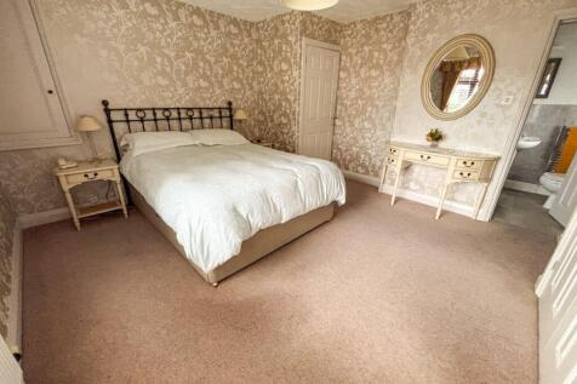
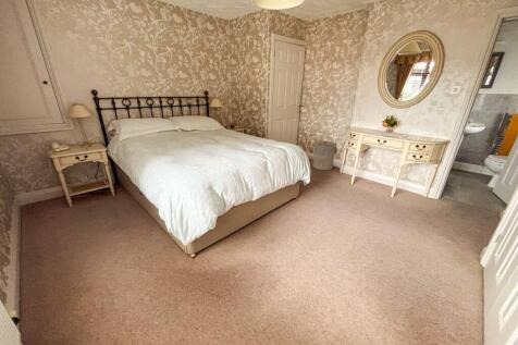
+ laundry hamper (323, 153)
